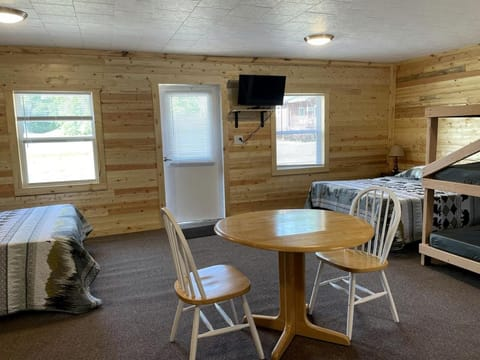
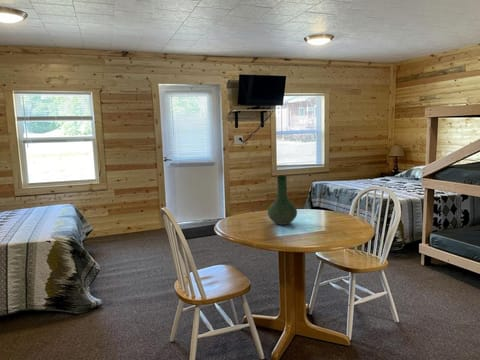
+ vase (282, 199)
